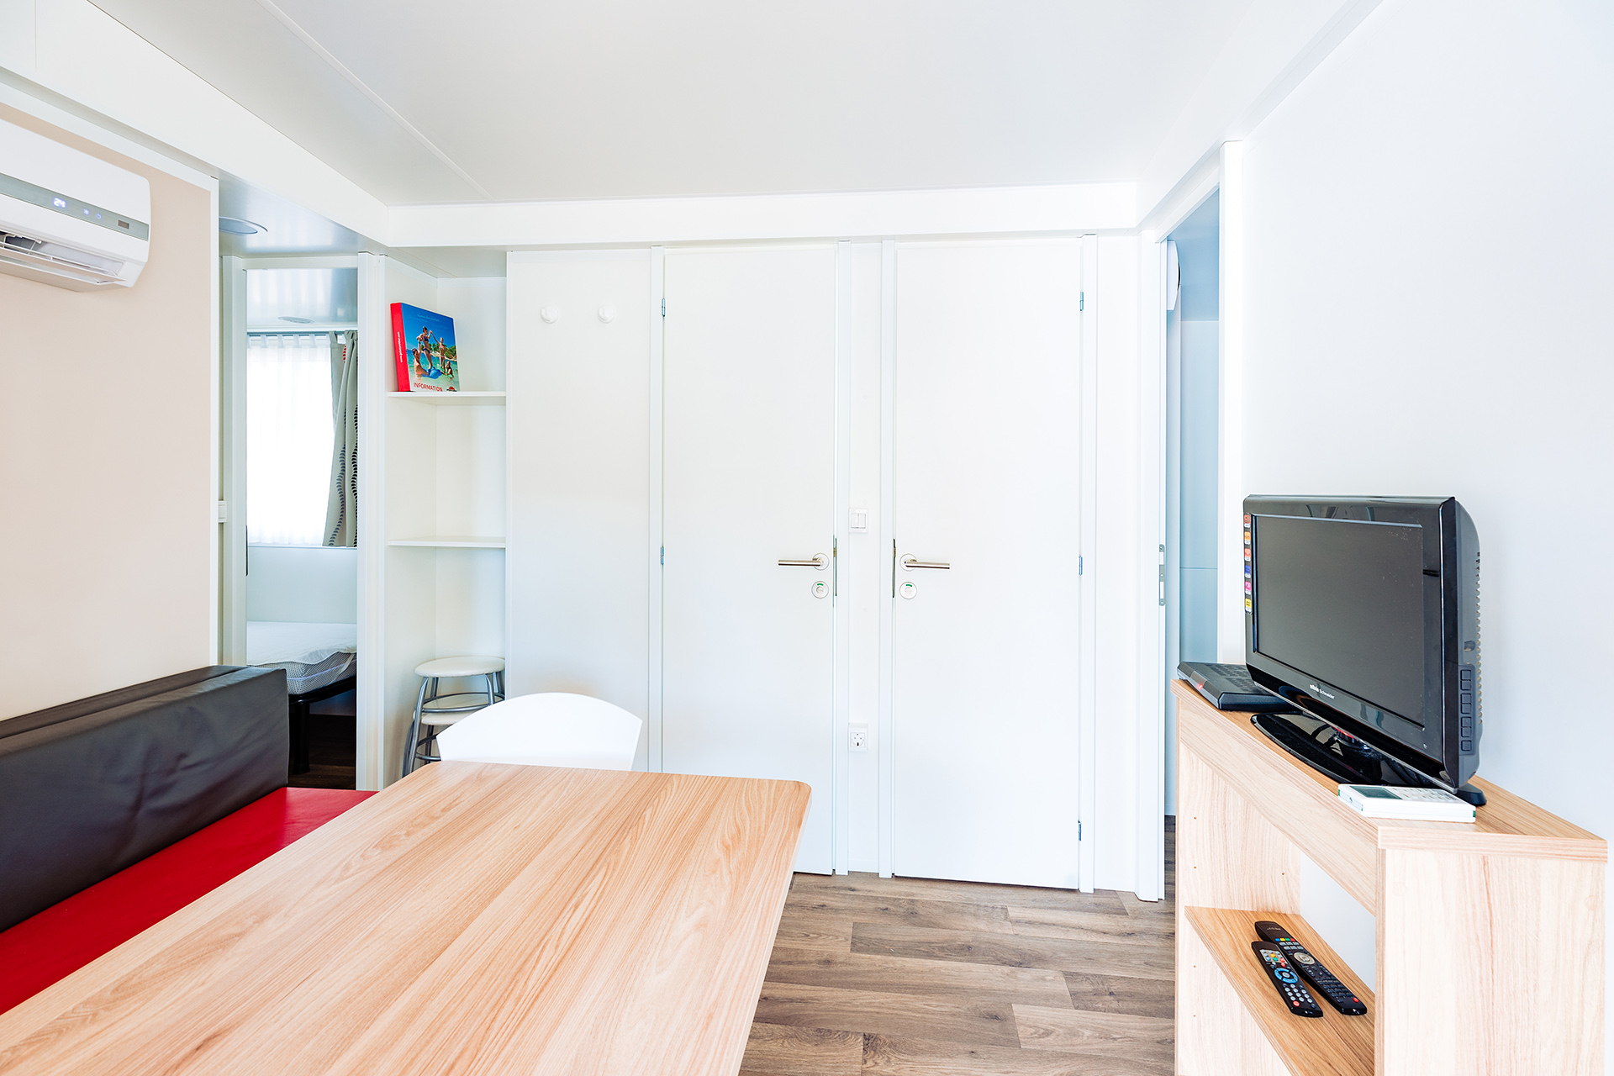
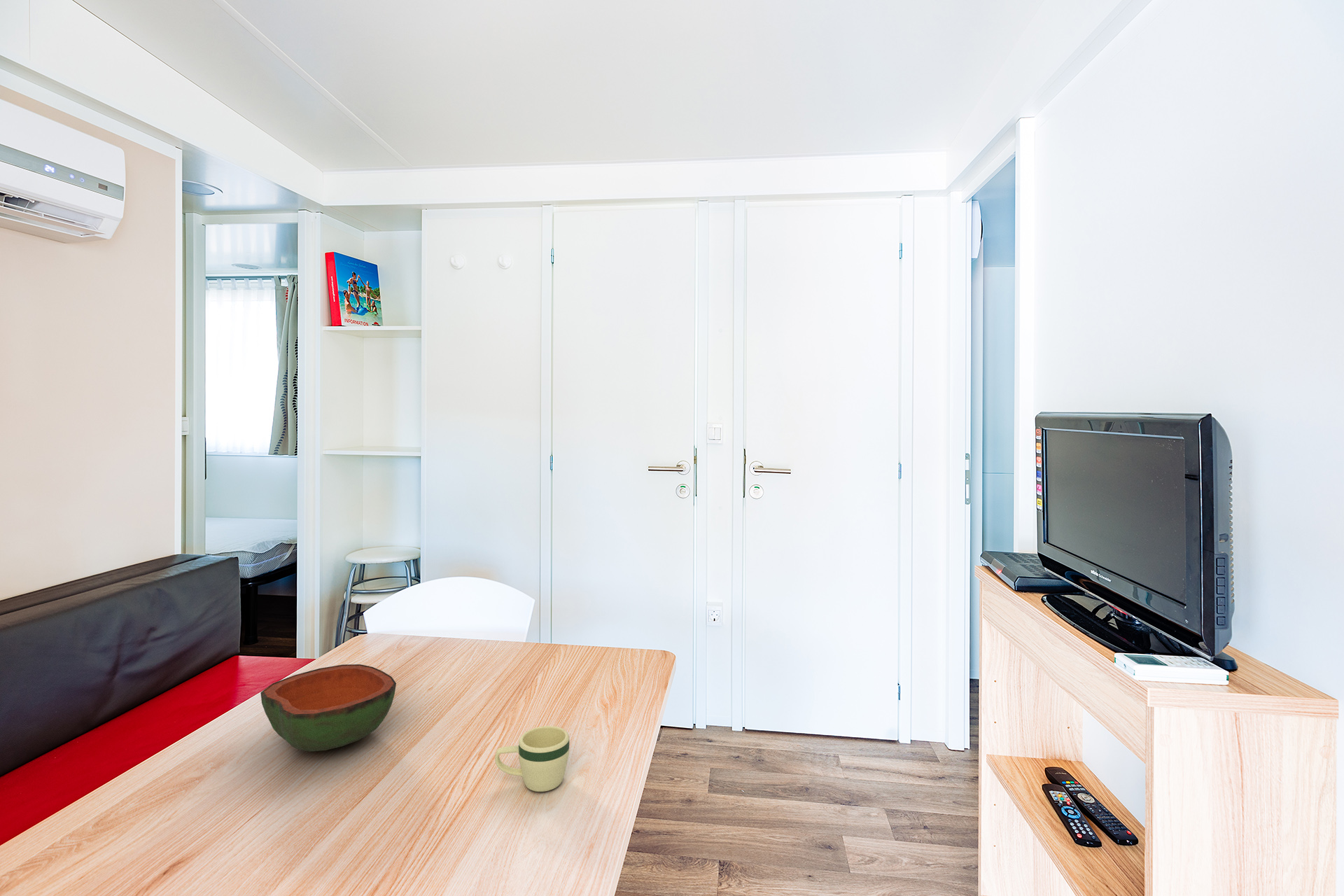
+ mug (532, 760)
+ bowl (331, 713)
